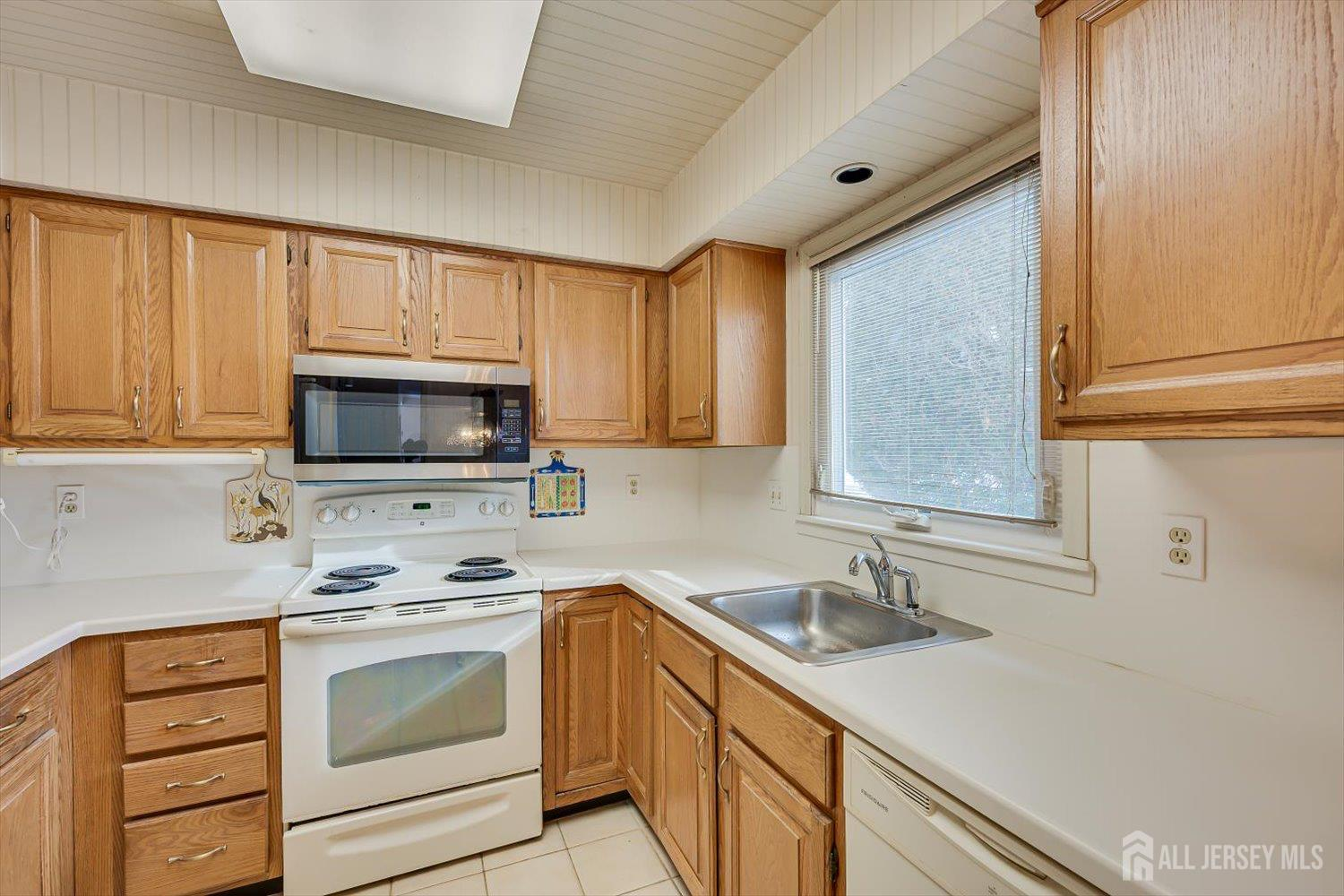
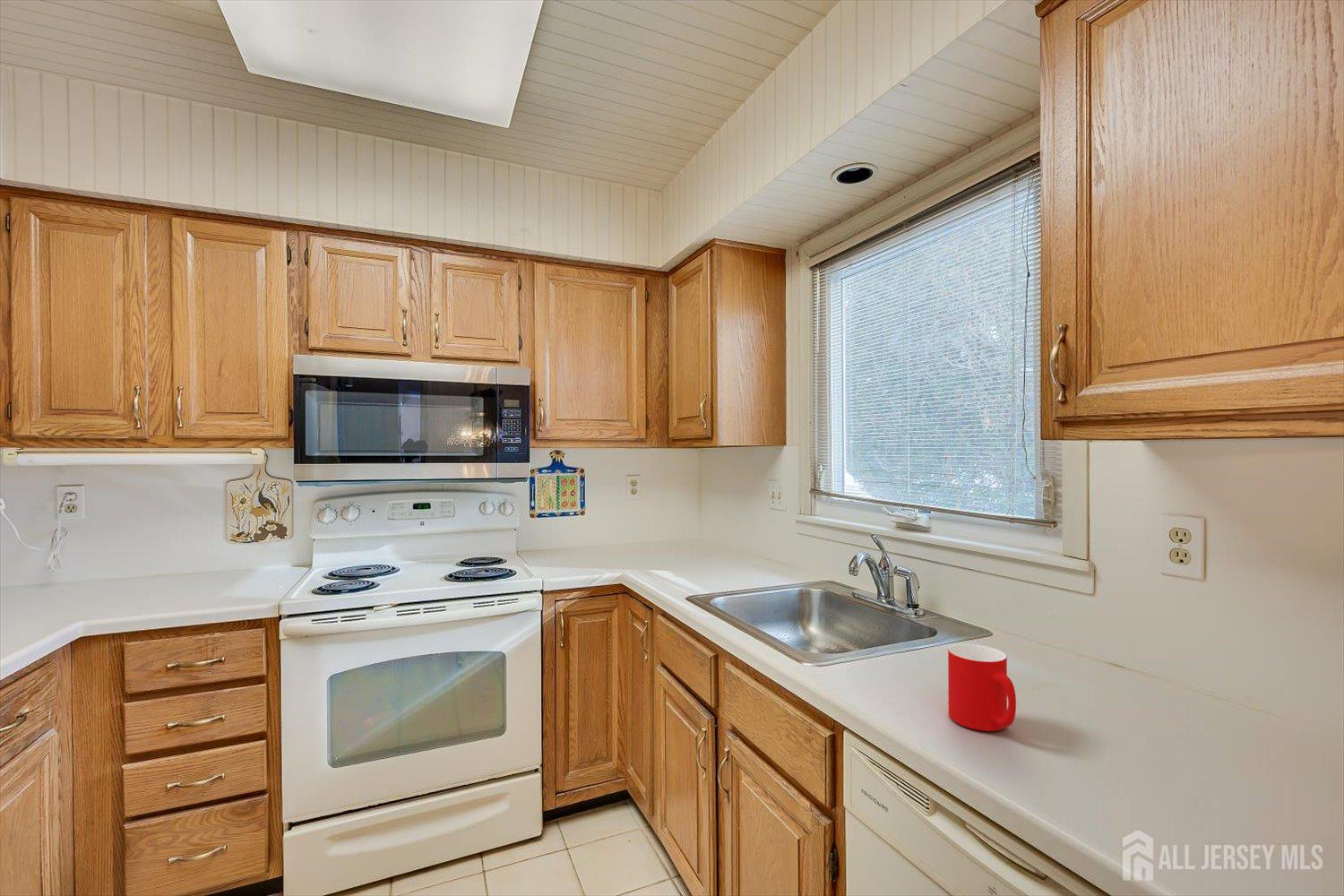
+ cup (985, 690)
